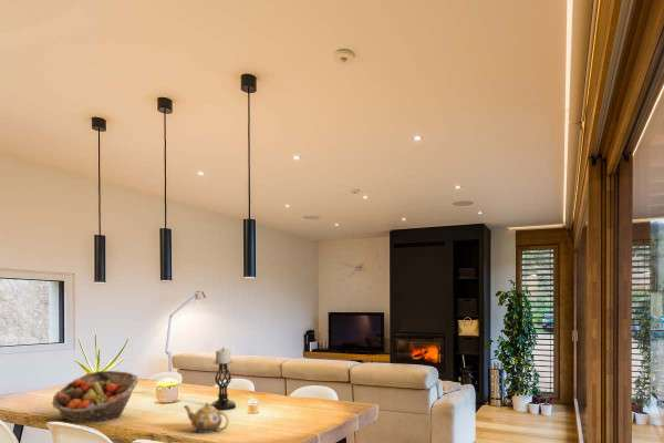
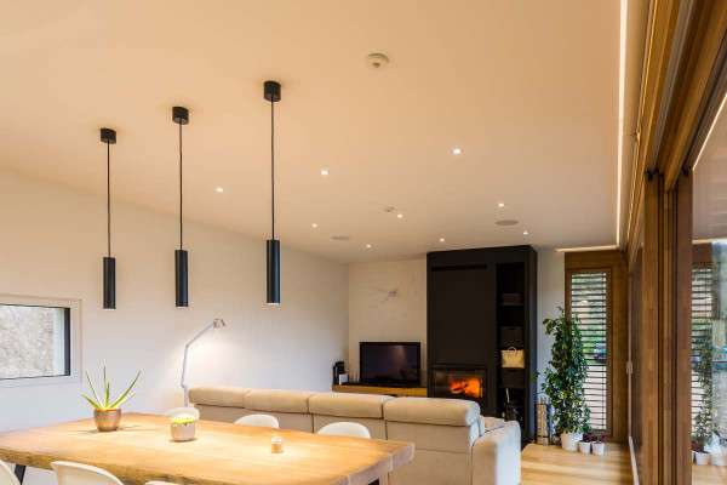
- candle holder (224, 378)
- teapot (206, 415)
- fruit basket (95, 395)
